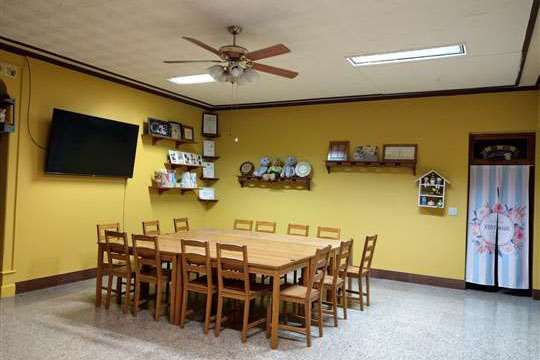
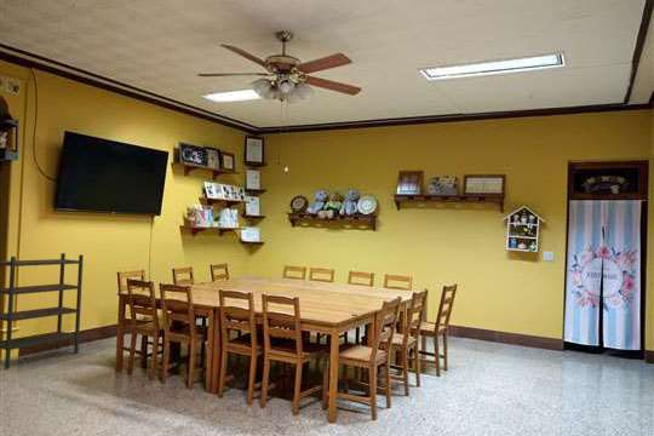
+ bookshelf (36, 309)
